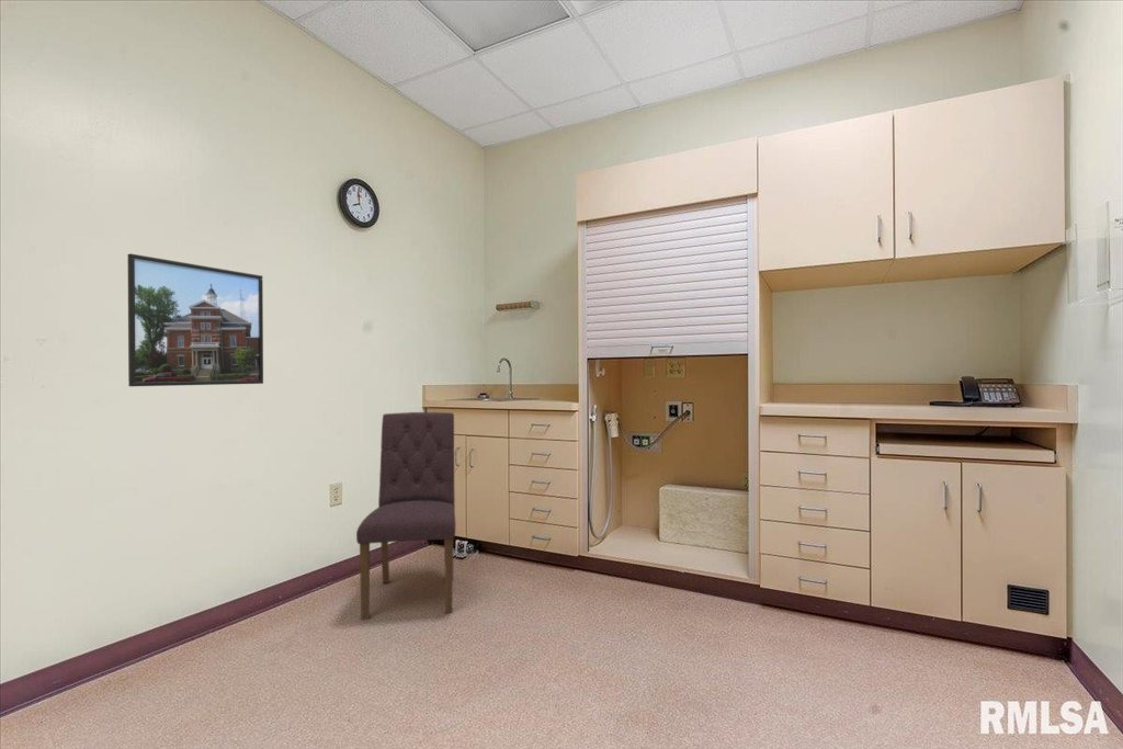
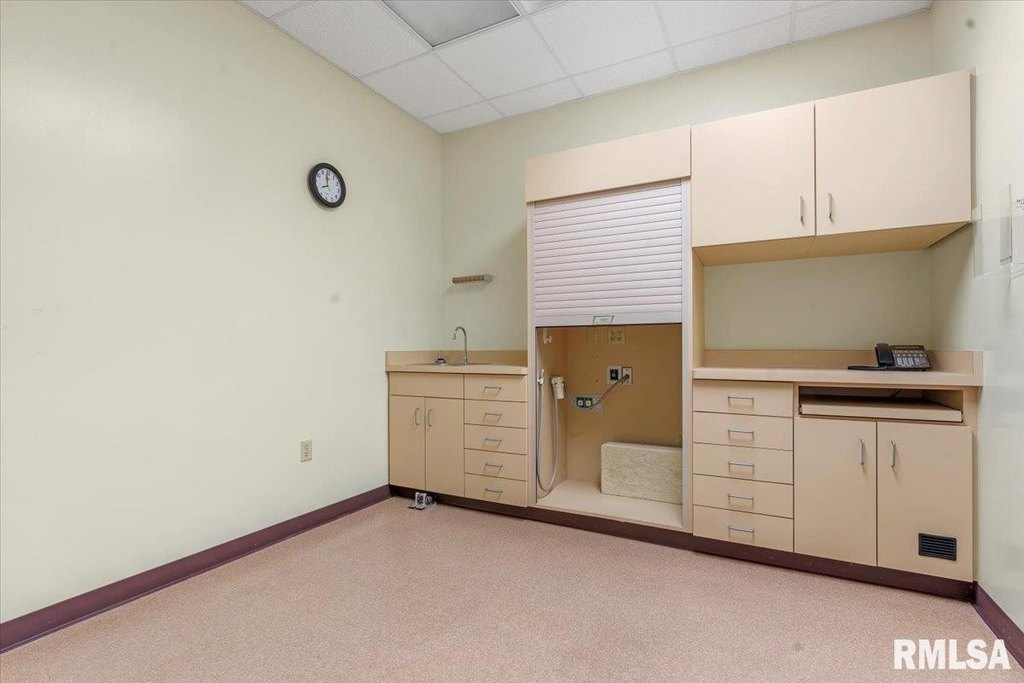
- dining chair (413, 504)
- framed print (202, 325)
